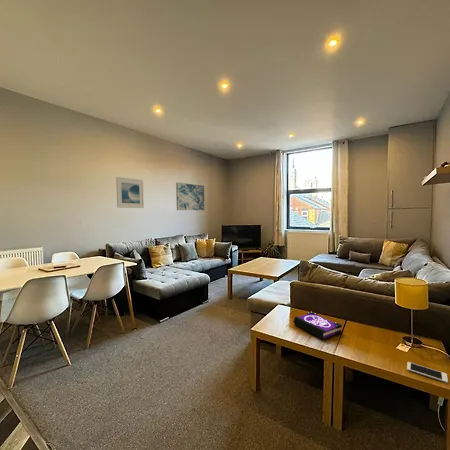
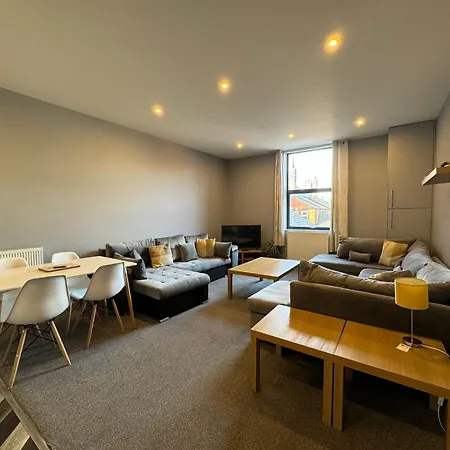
- board game (314, 323)
- wall art (191, 197)
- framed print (130, 193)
- cell phone (426, 371)
